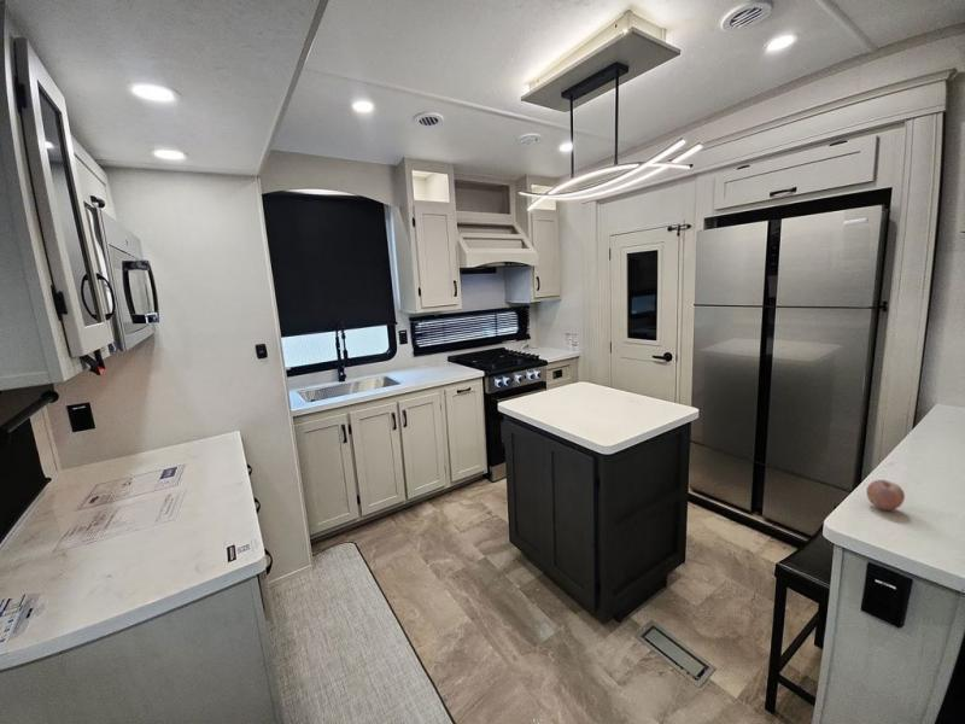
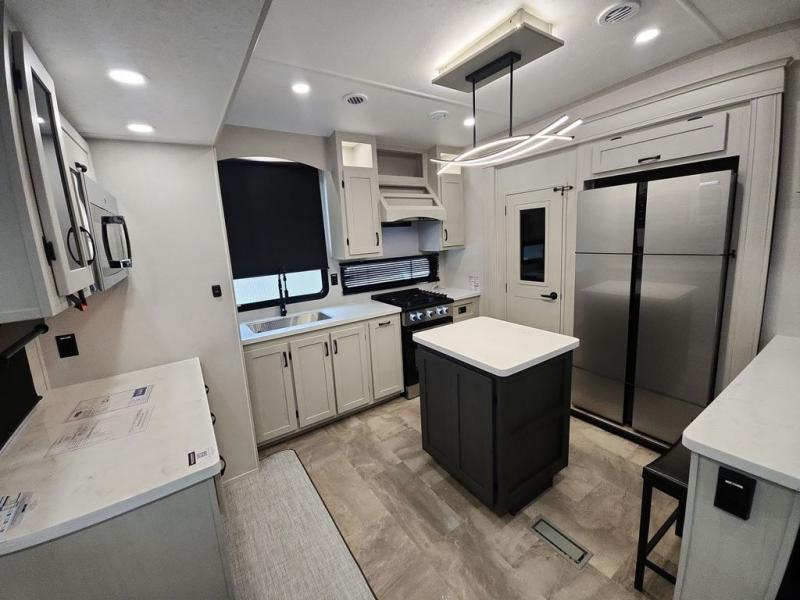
- fruit (884, 495)
